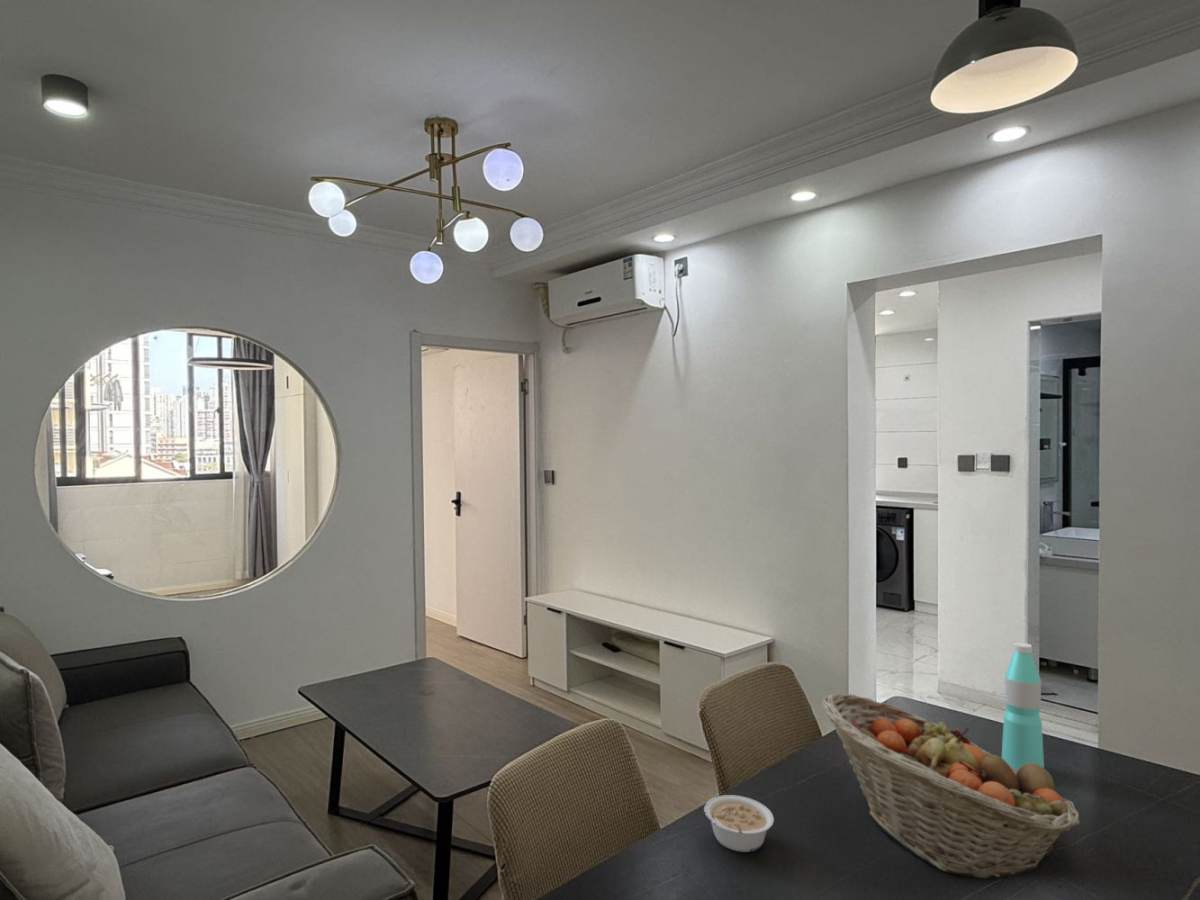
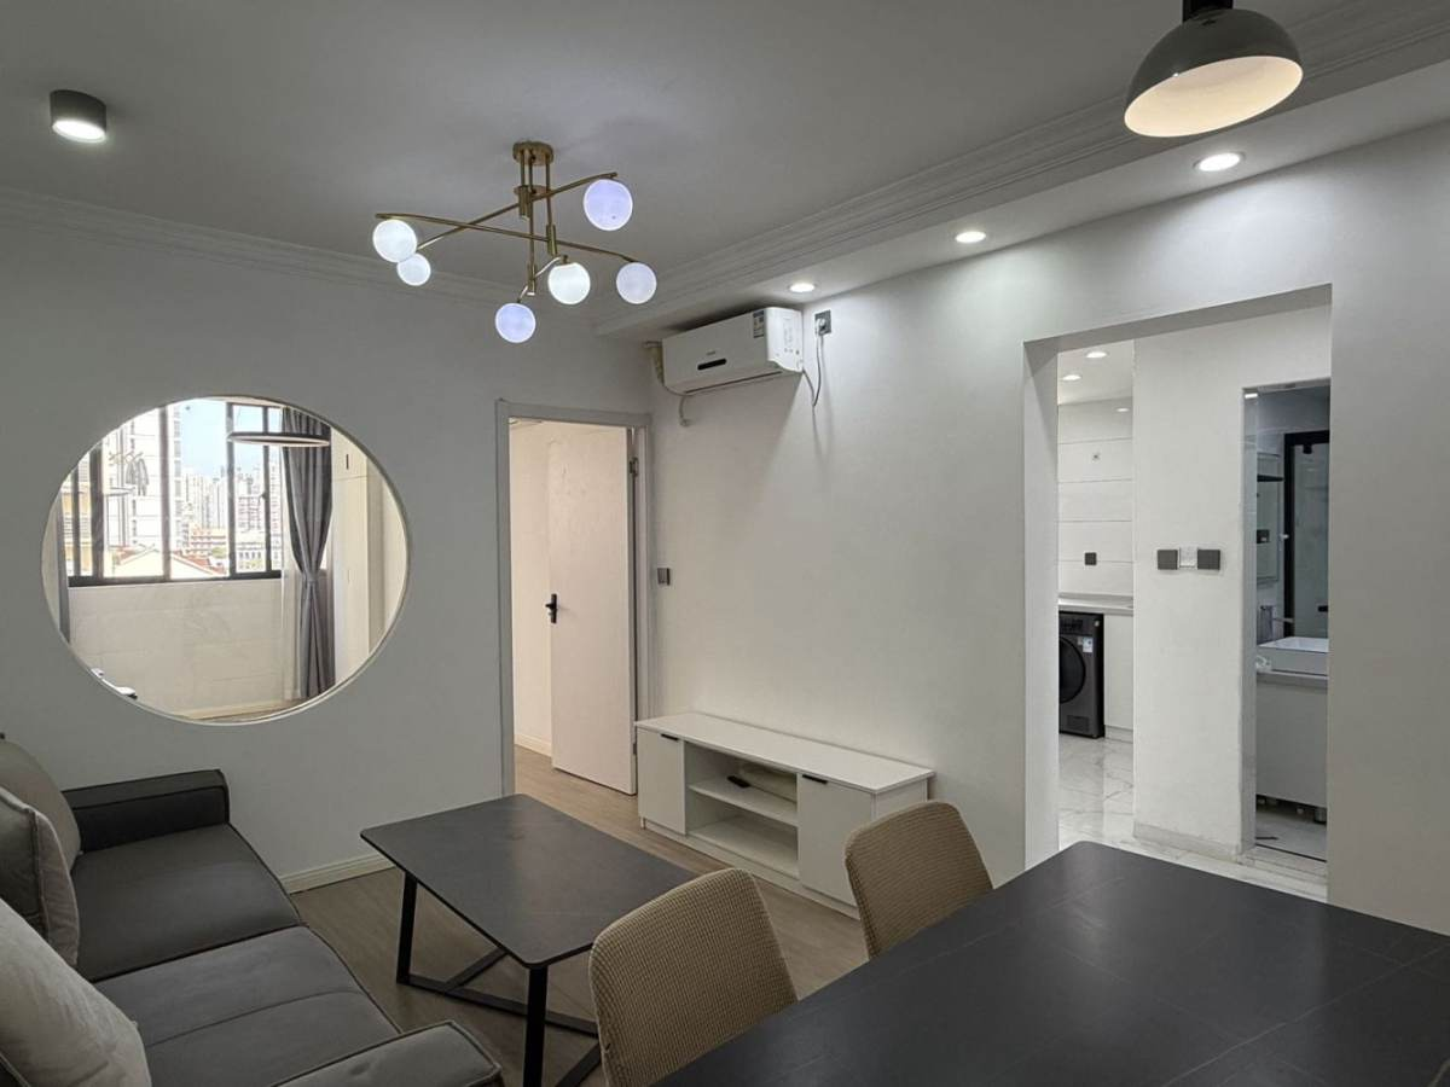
- water bottle (1022, 706)
- fruit basket (937, 771)
- legume (740, 824)
